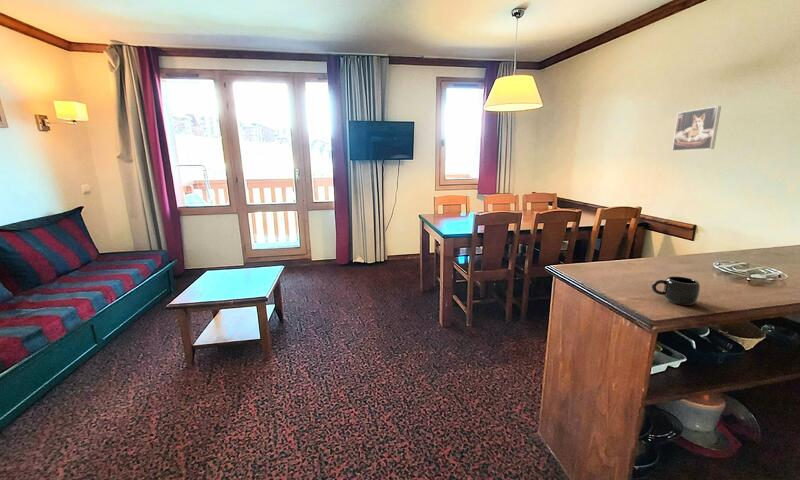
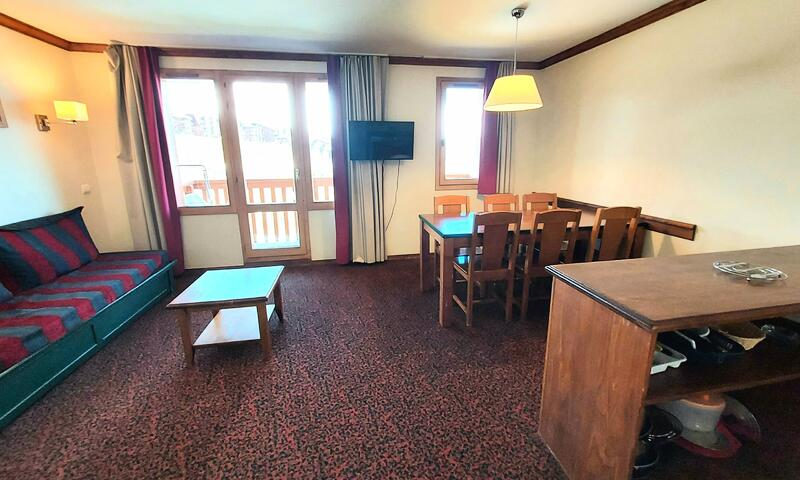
- mug (677, 289)
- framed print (695, 130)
